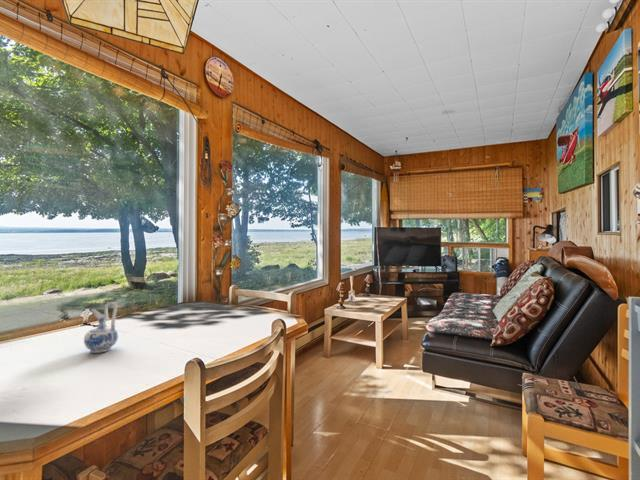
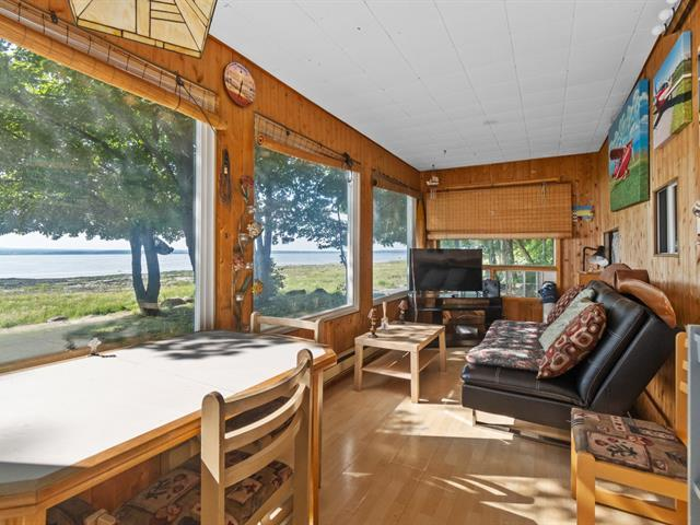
- ceramic pitcher (101, 326)
